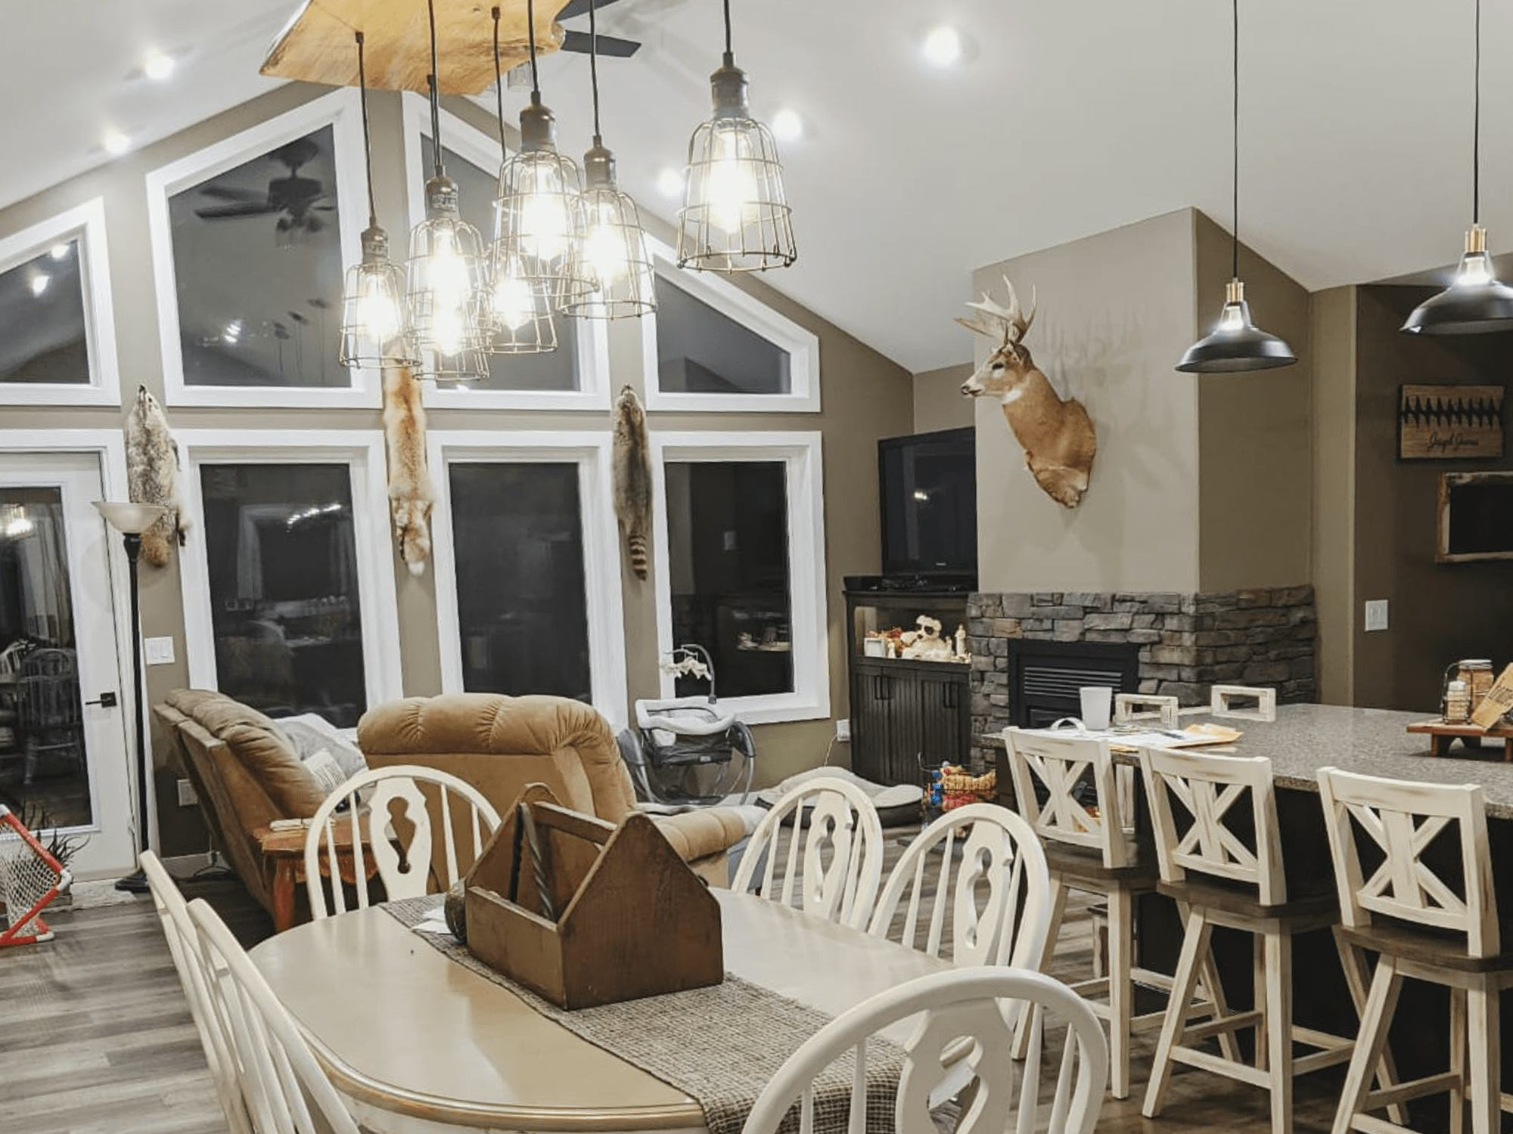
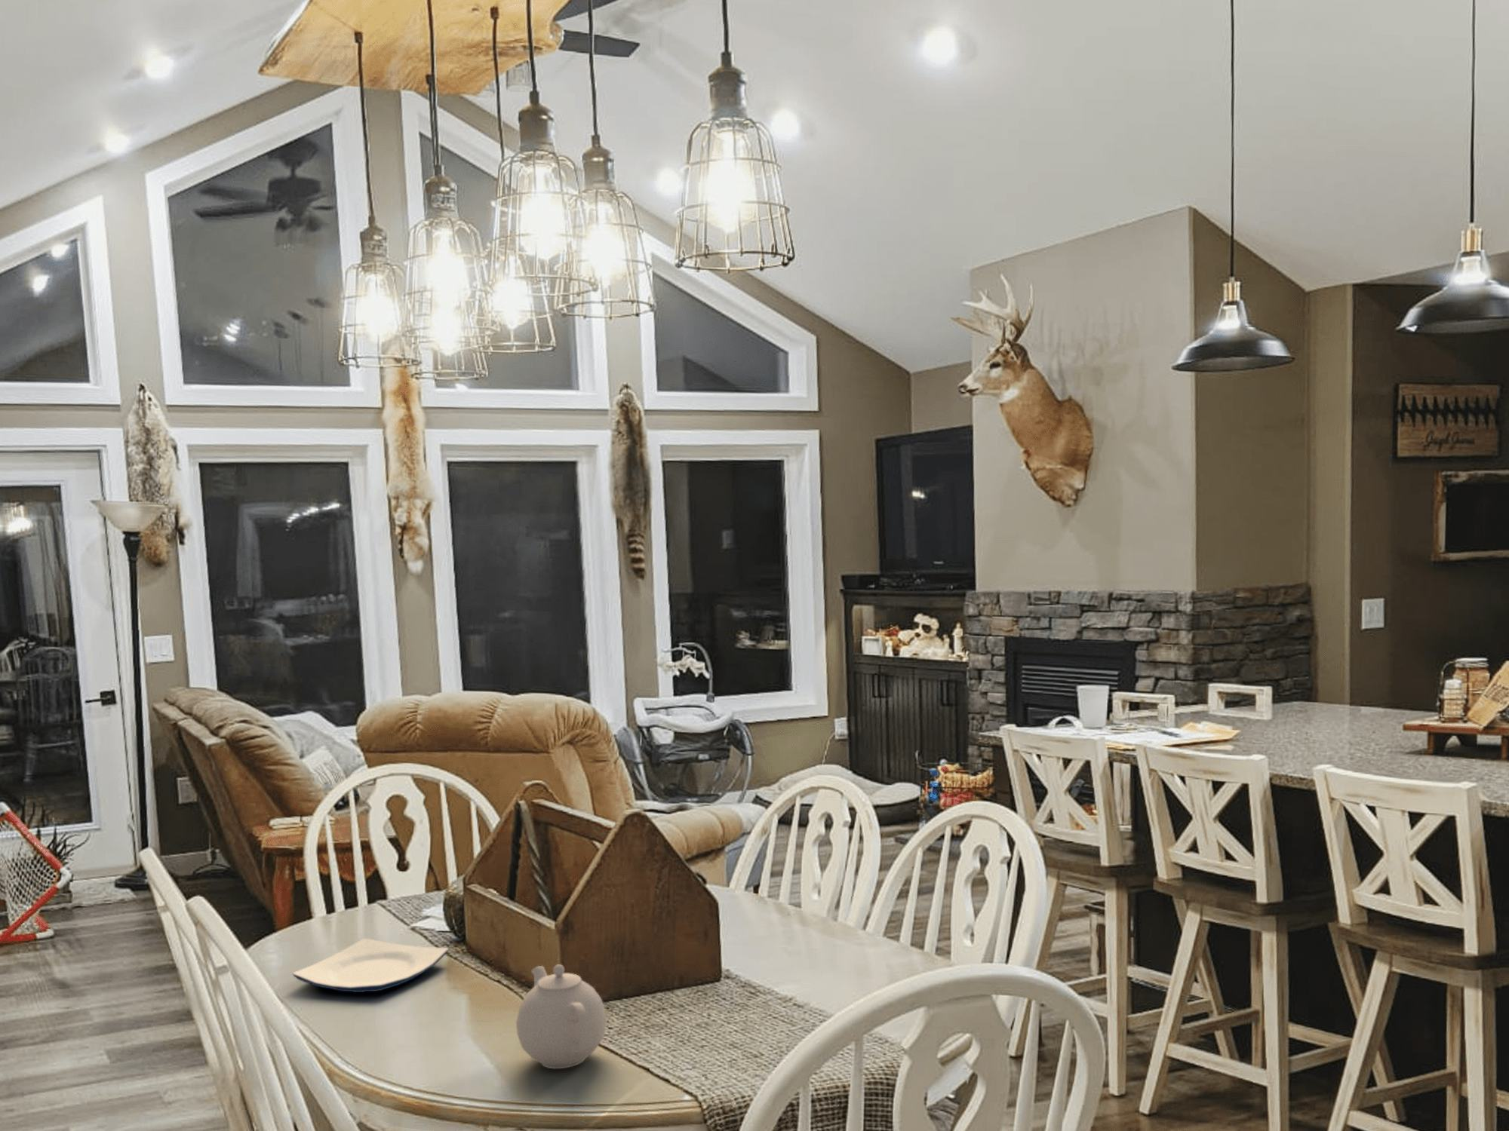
+ plate (372, 967)
+ teapot (561, 1012)
